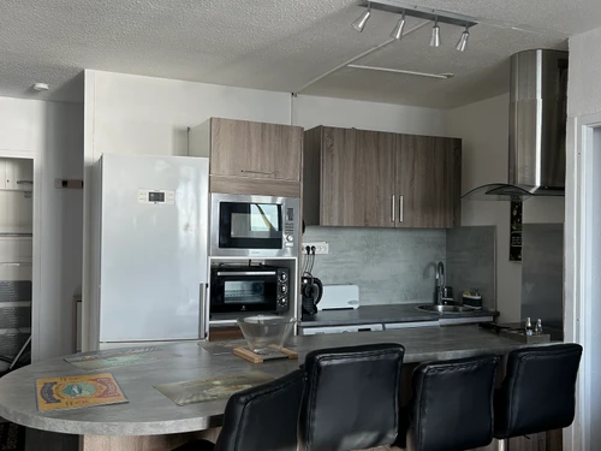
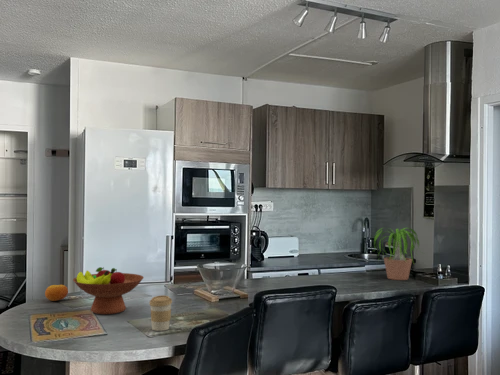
+ potted plant (394, 253)
+ fruit (56, 292)
+ fruit bowl (108, 288)
+ coffee cup (160, 312)
